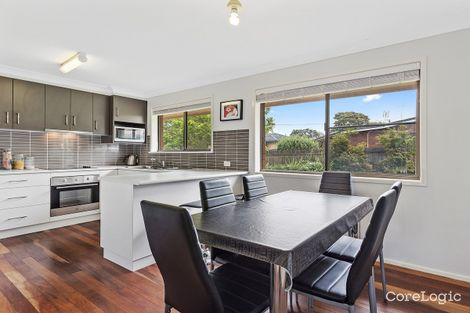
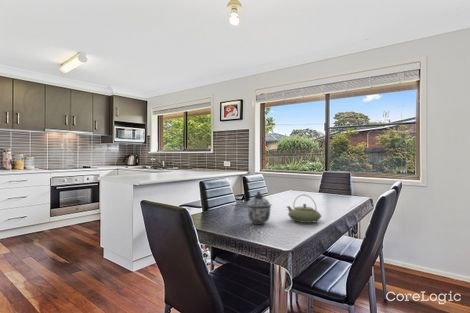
+ lidded jar (258, 206)
+ teapot (302, 207)
